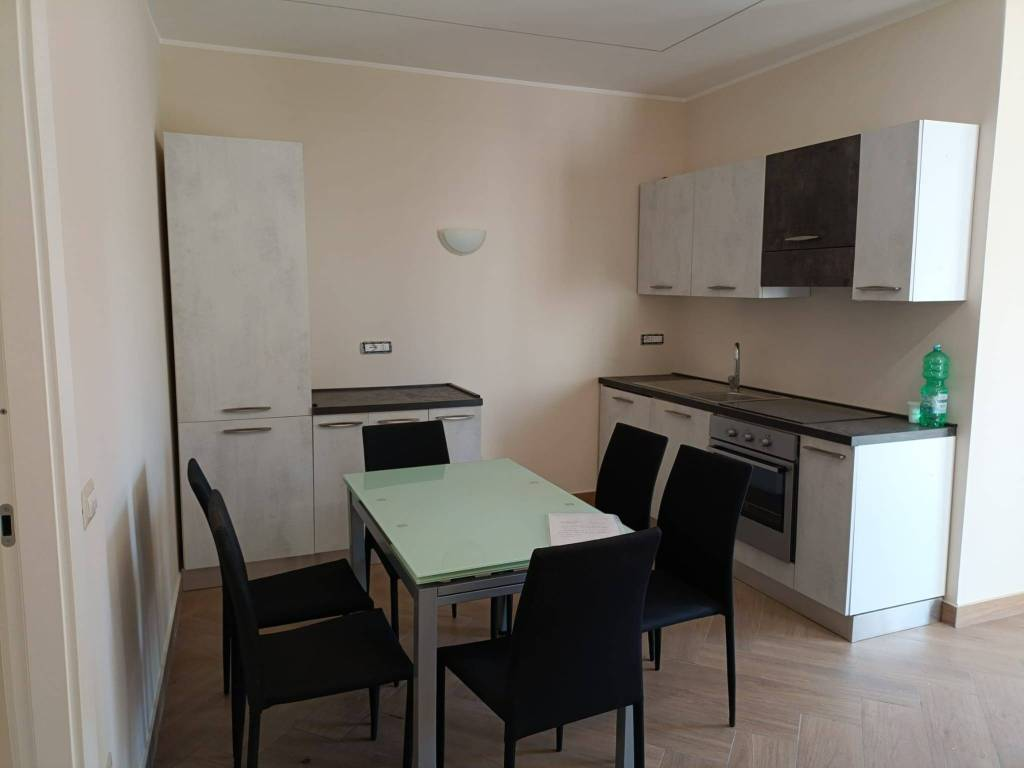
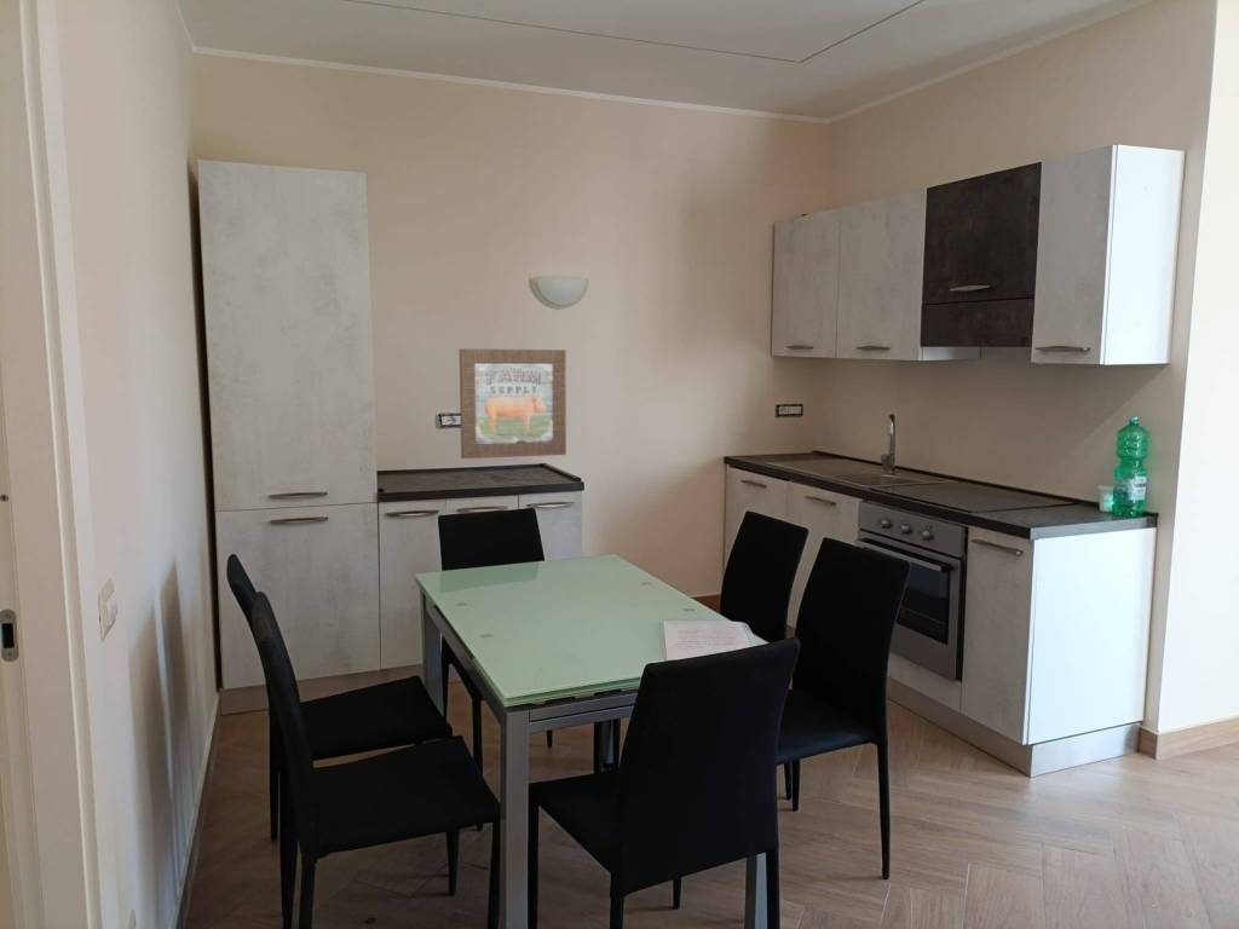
+ wall art (513, 403)
